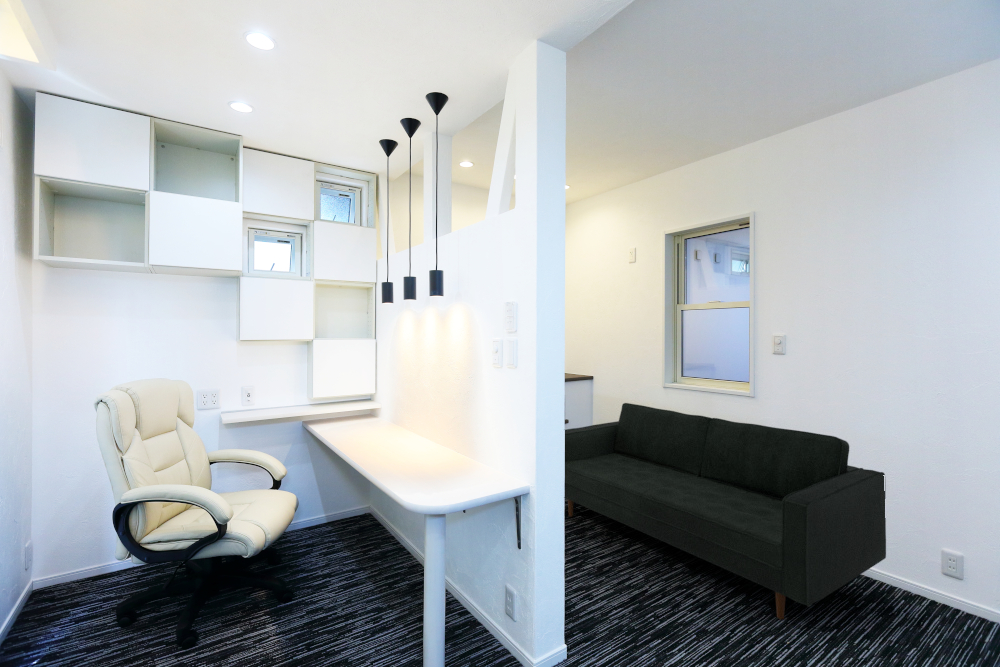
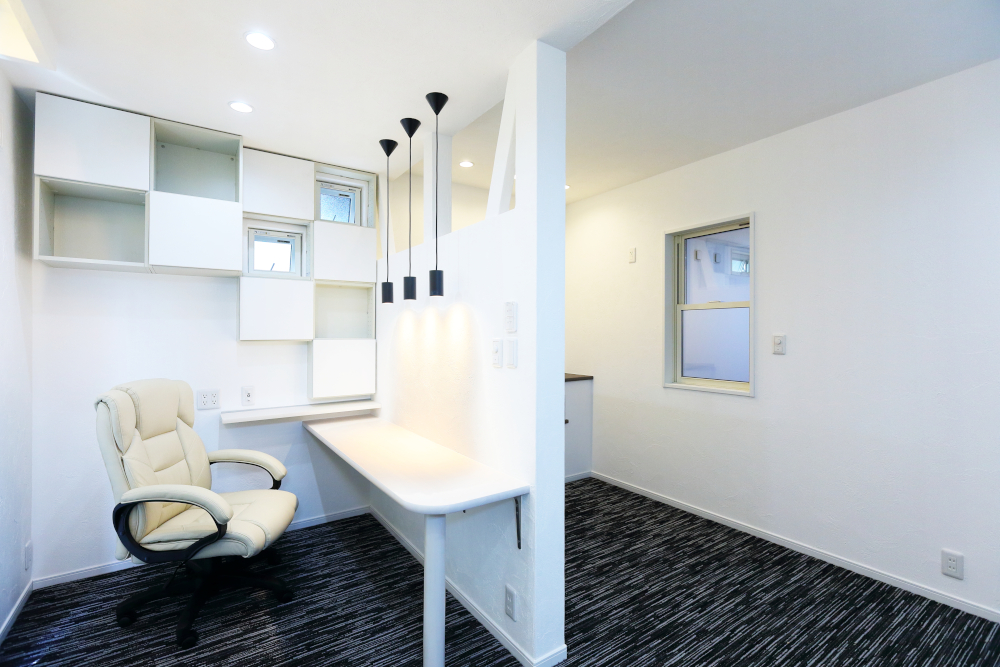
- sofa (688, 481)
